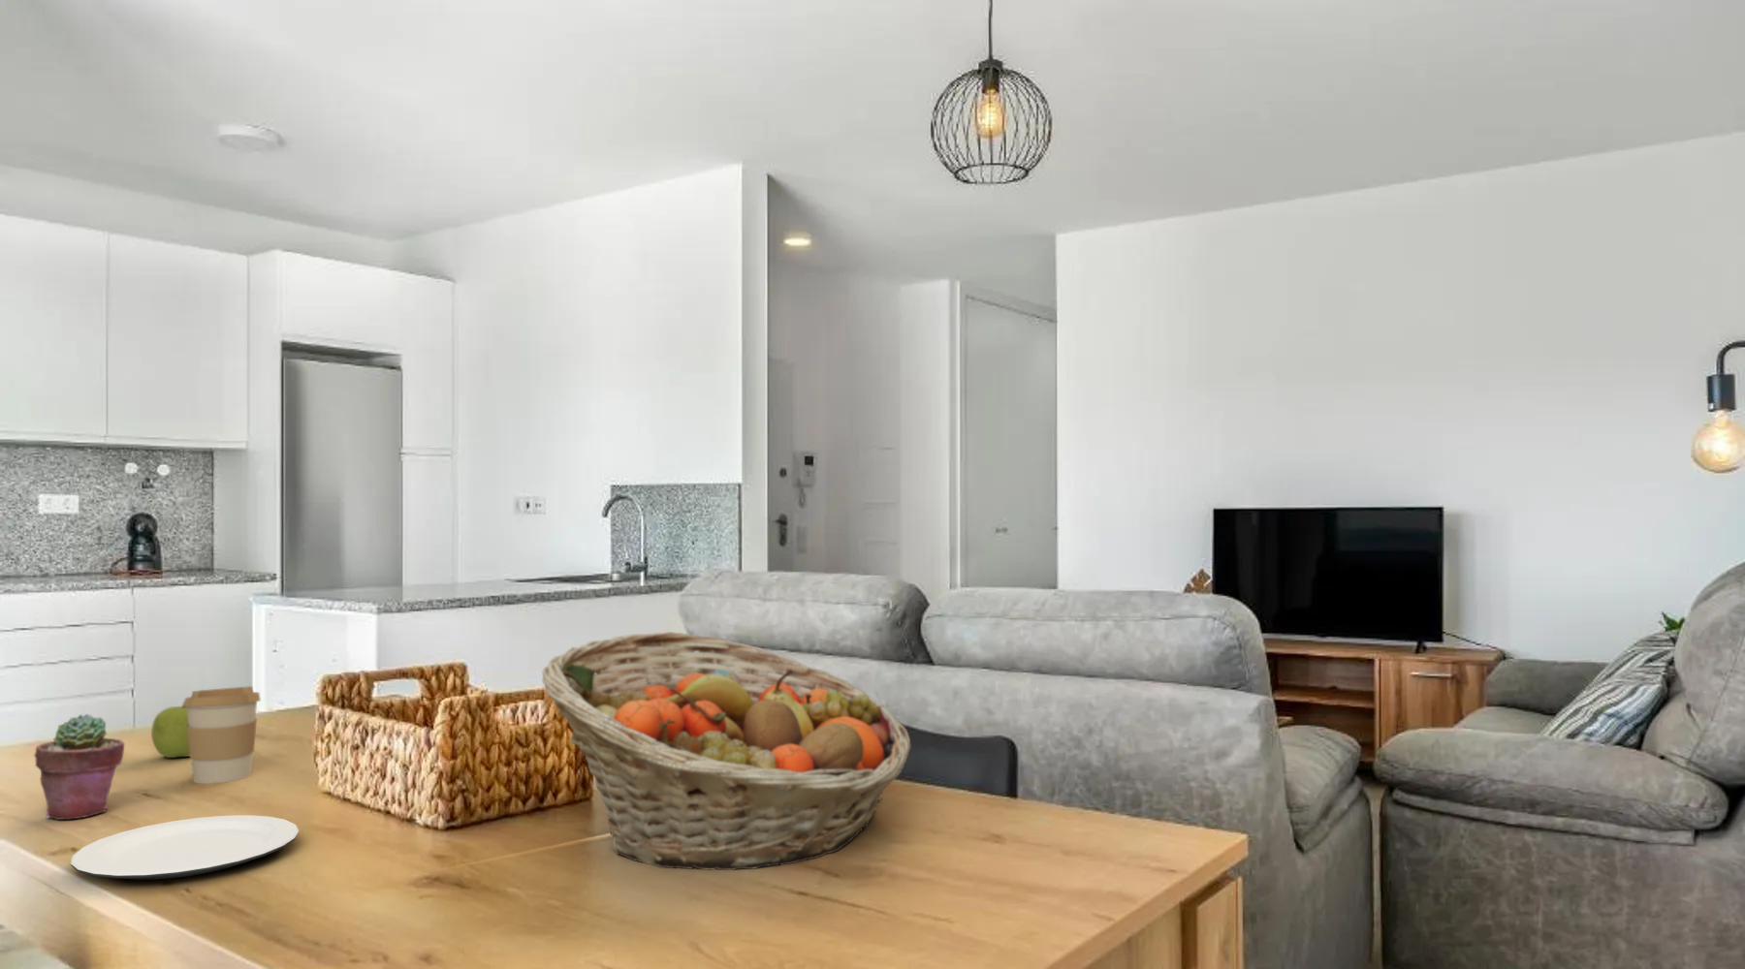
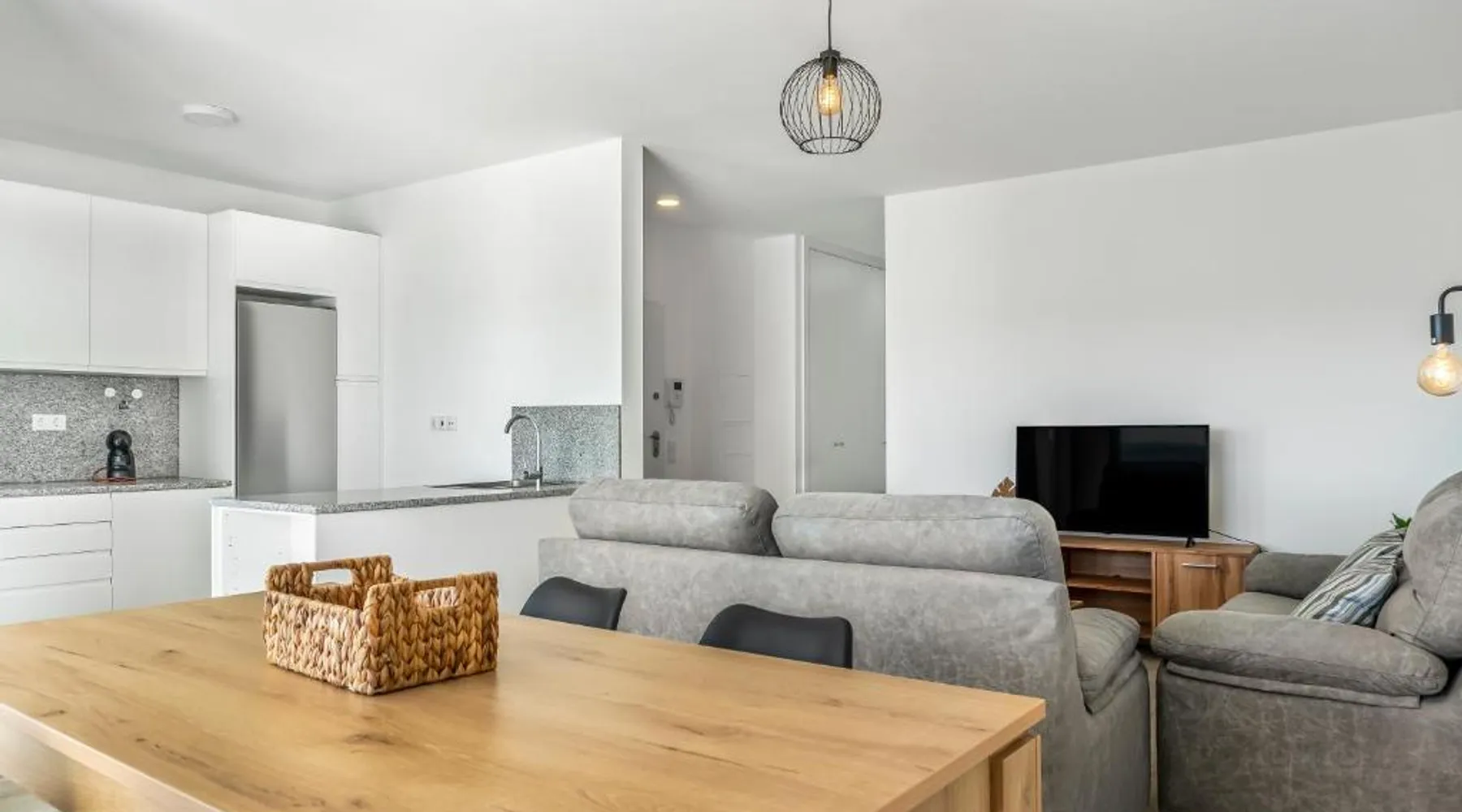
- fruit (180, 729)
- fruit basket (735, 734)
- potted succulent (80, 764)
- plate (189, 848)
- coffee cup (222, 732)
